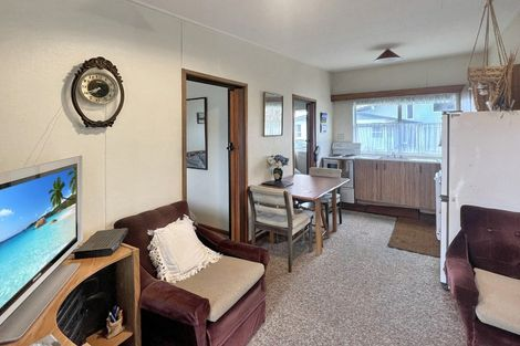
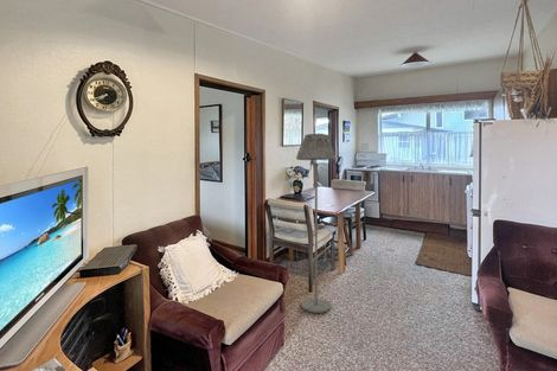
+ floor lamp (315, 220)
